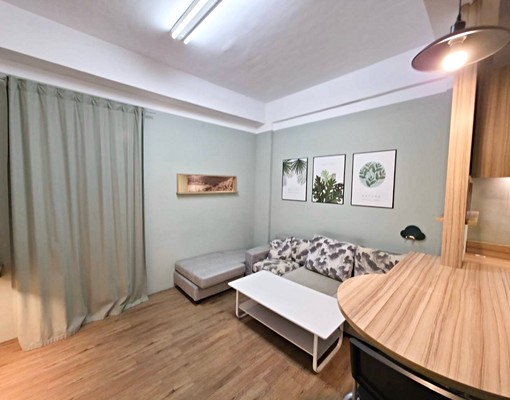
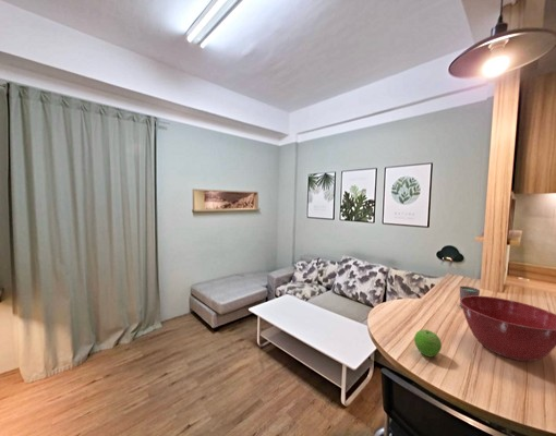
+ cup (469, 295)
+ mixing bowl (506, 329)
+ fruit (427, 342)
